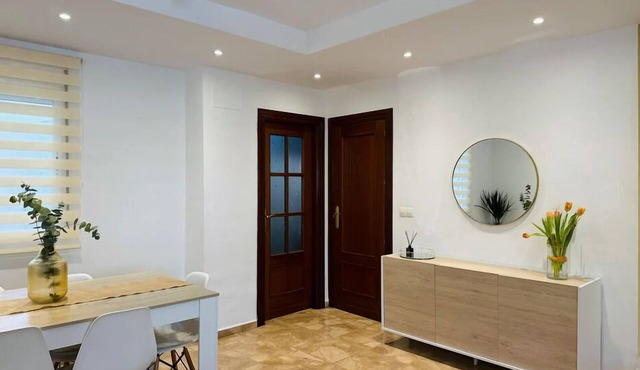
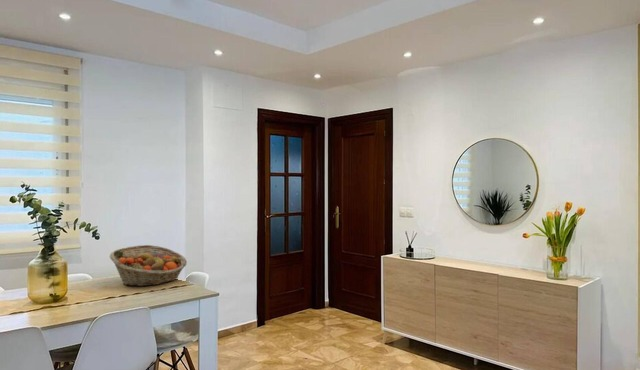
+ fruit basket (149, 264)
